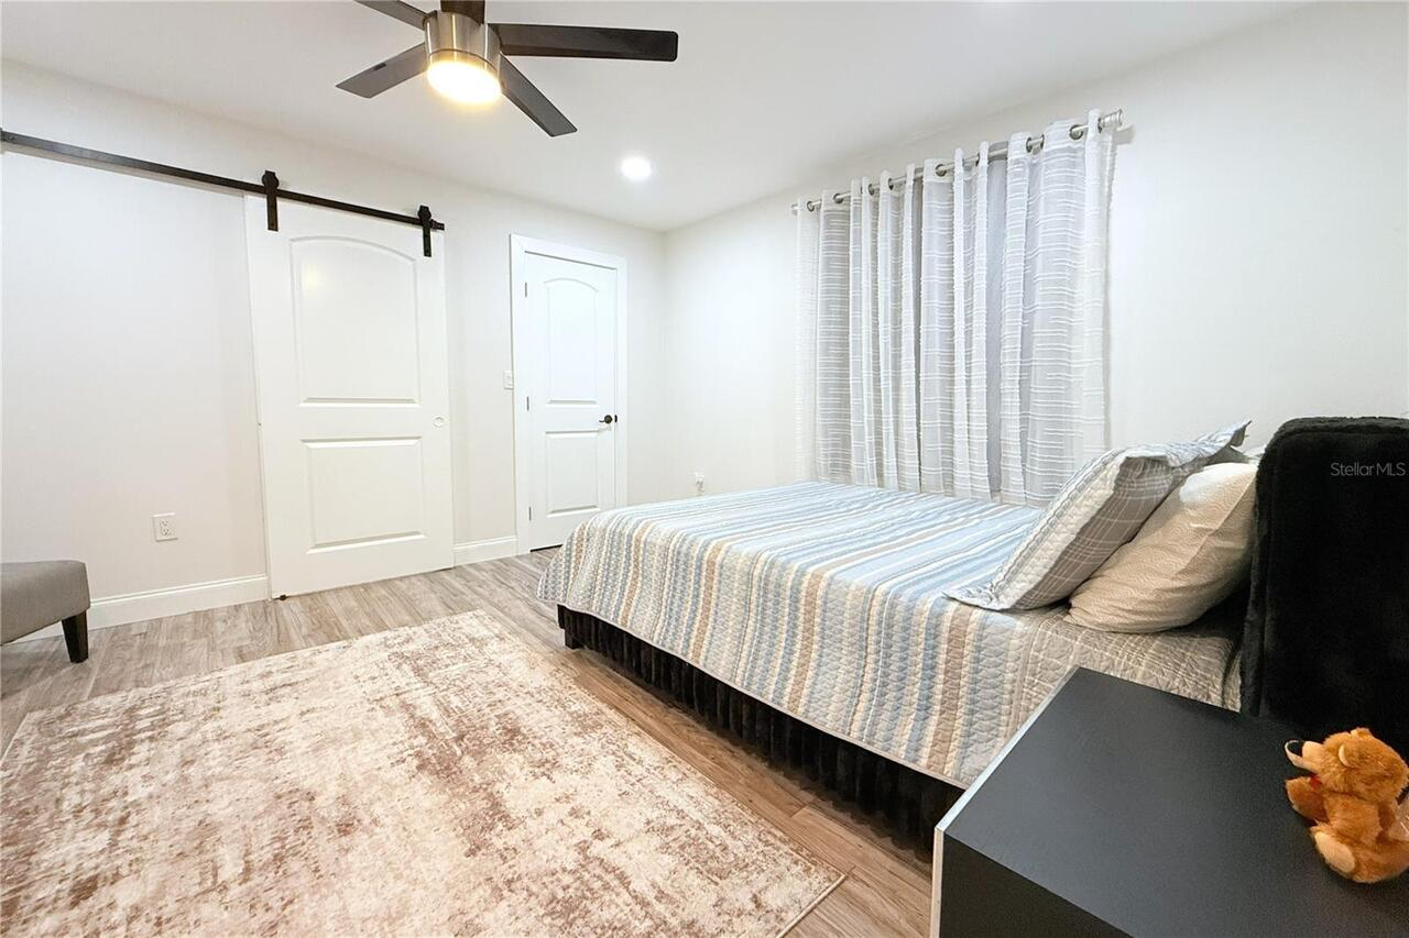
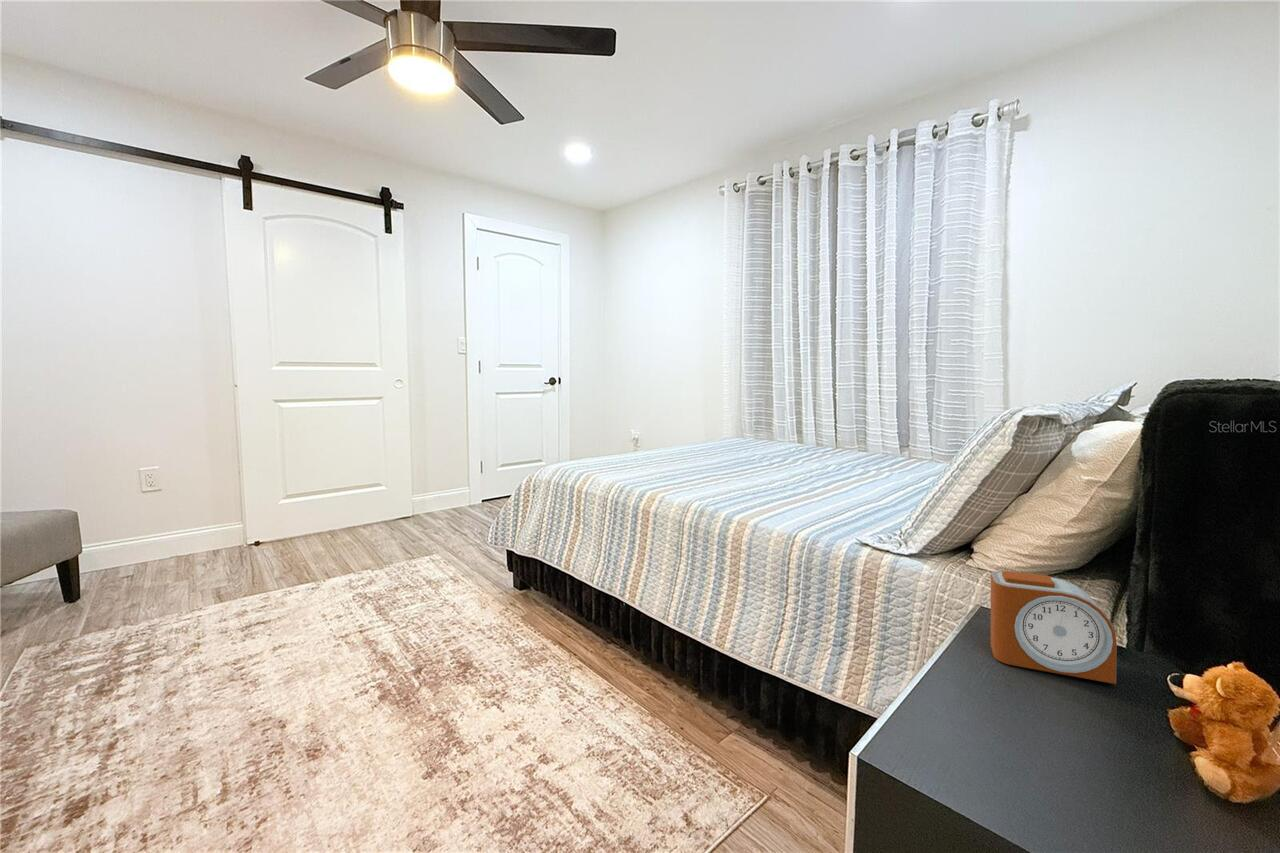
+ alarm clock (1047, 620)
